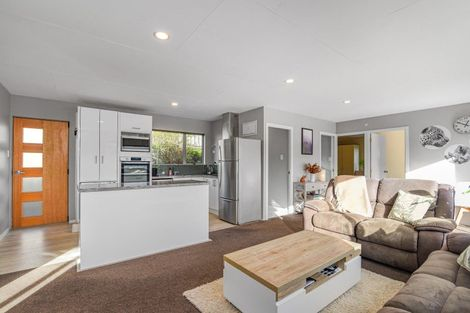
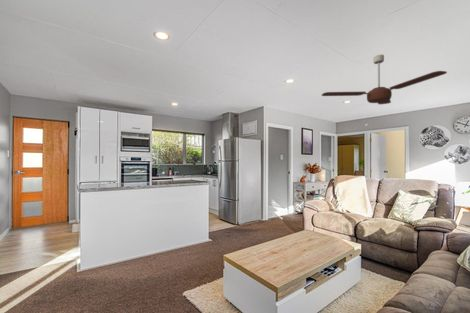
+ ceiling fan (378, 81)
